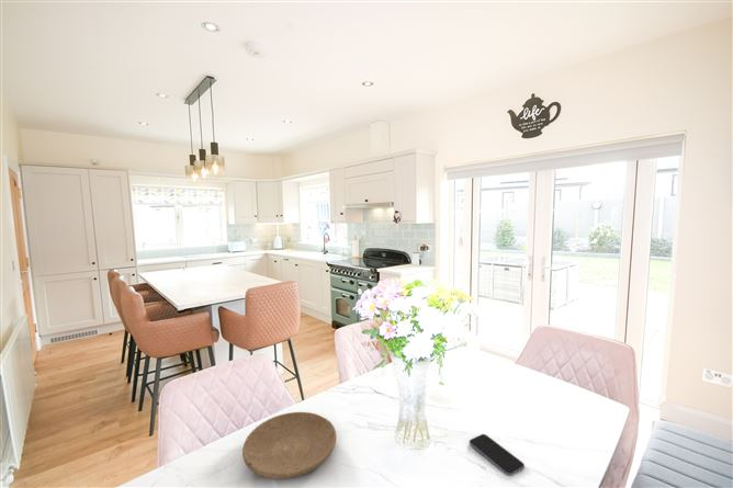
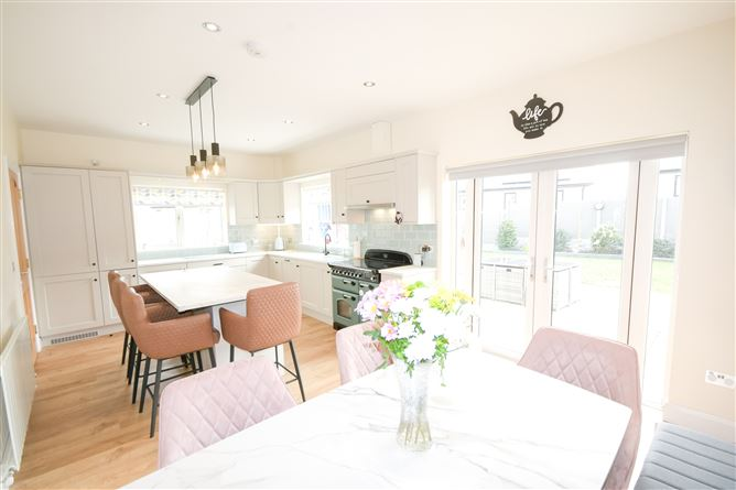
- plate (291, 445)
- smartphone (495, 453)
